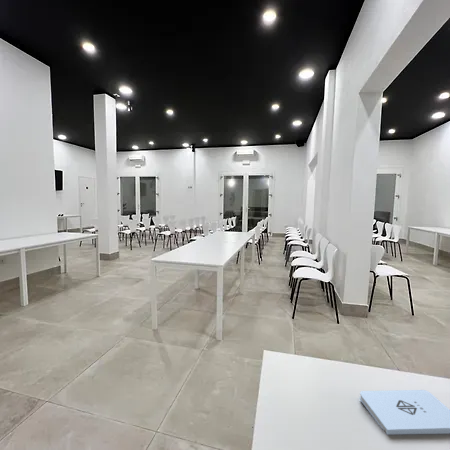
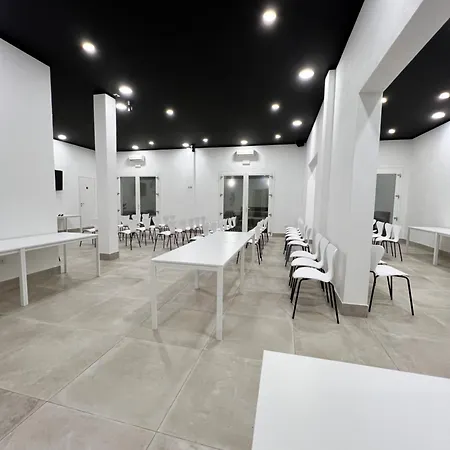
- notepad (408, 410)
